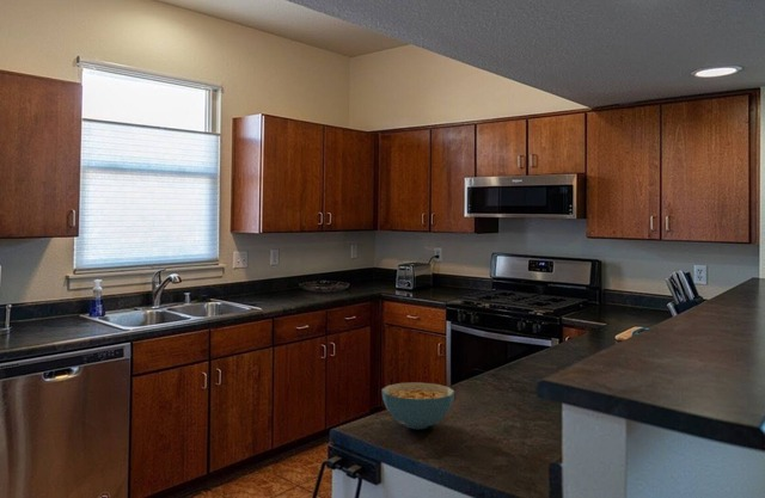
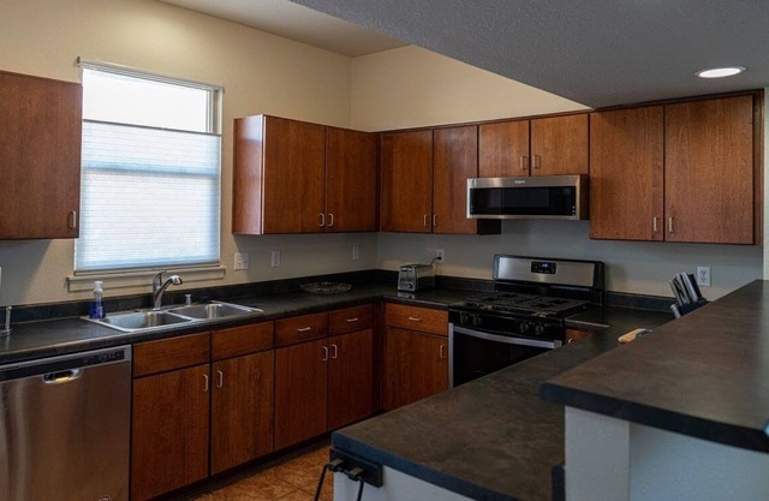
- cereal bowl (417, 407)
